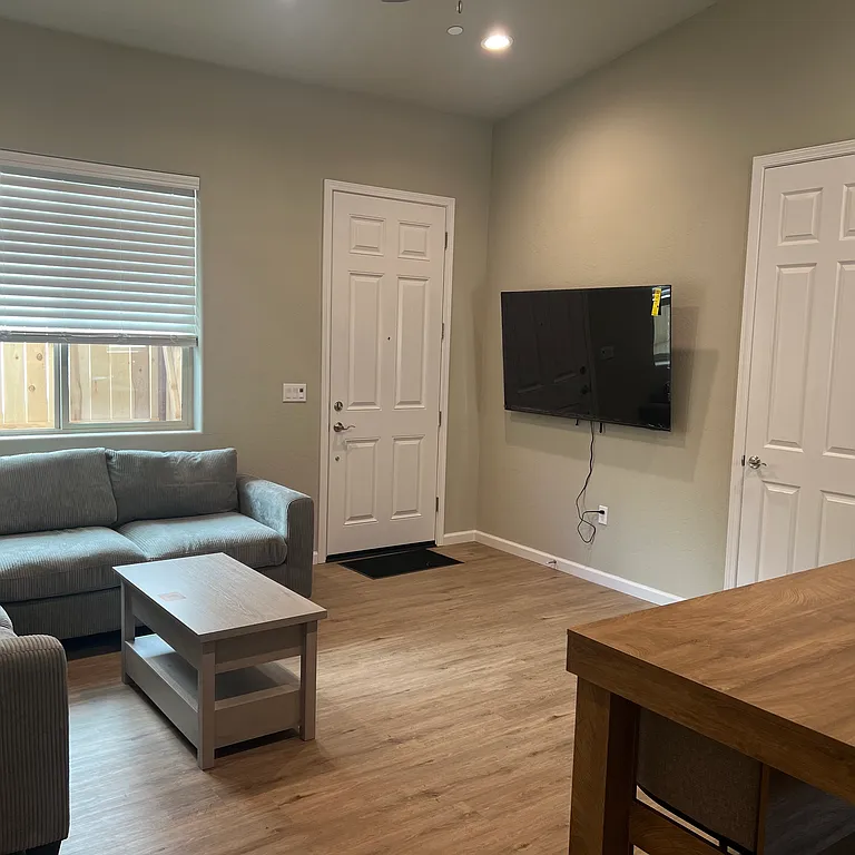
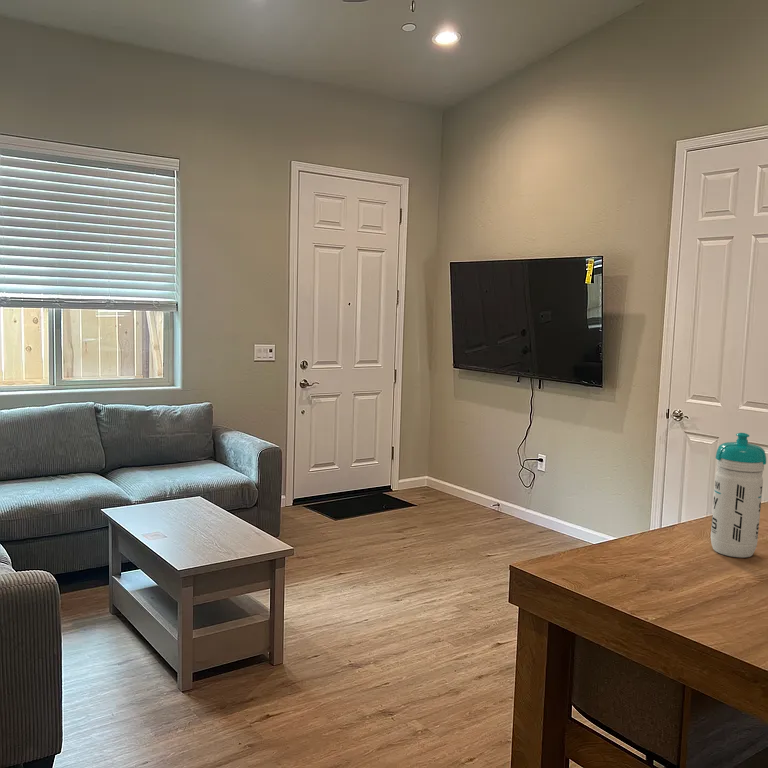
+ water bottle (737, 492)
